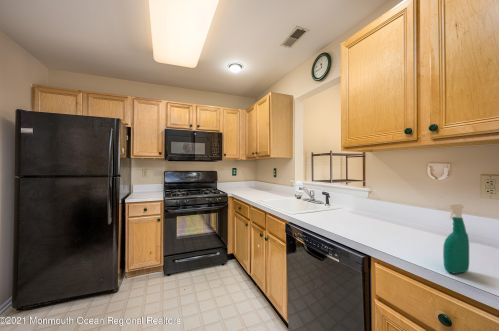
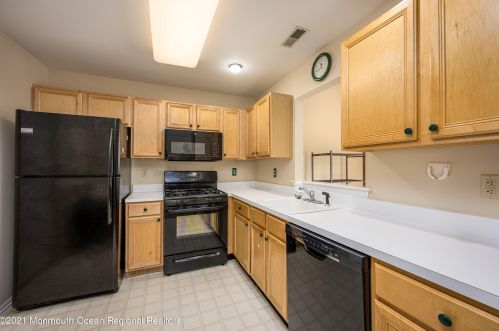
- spray bottle (456, 237)
